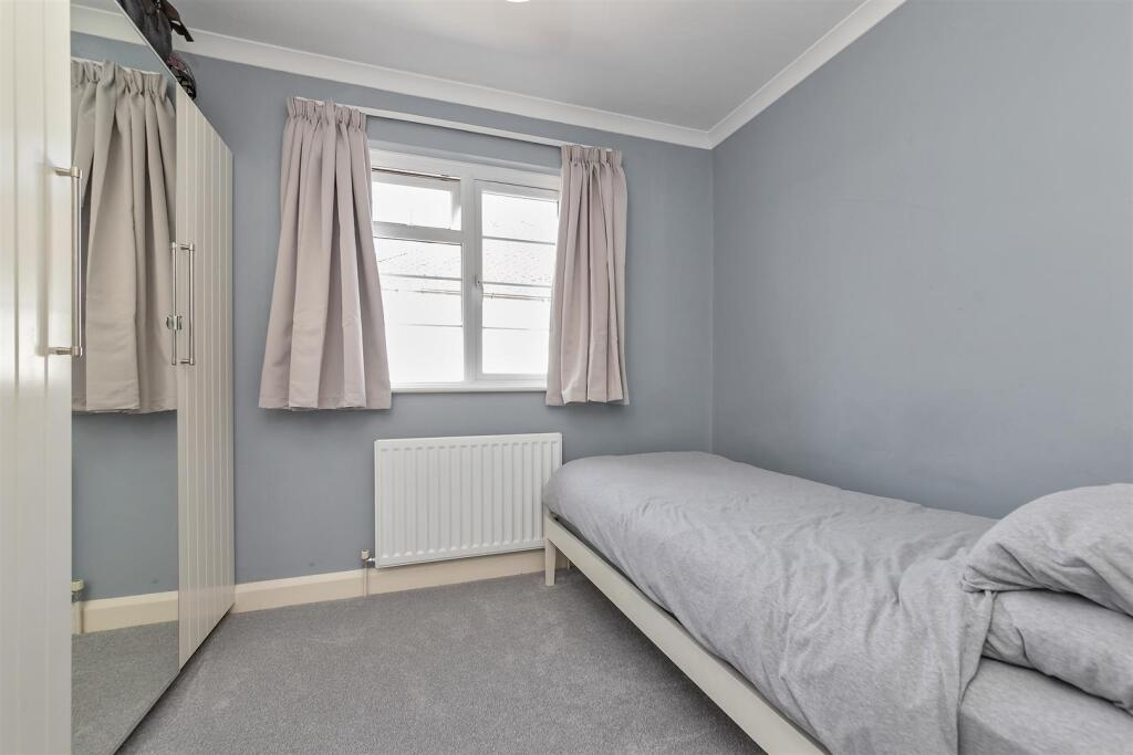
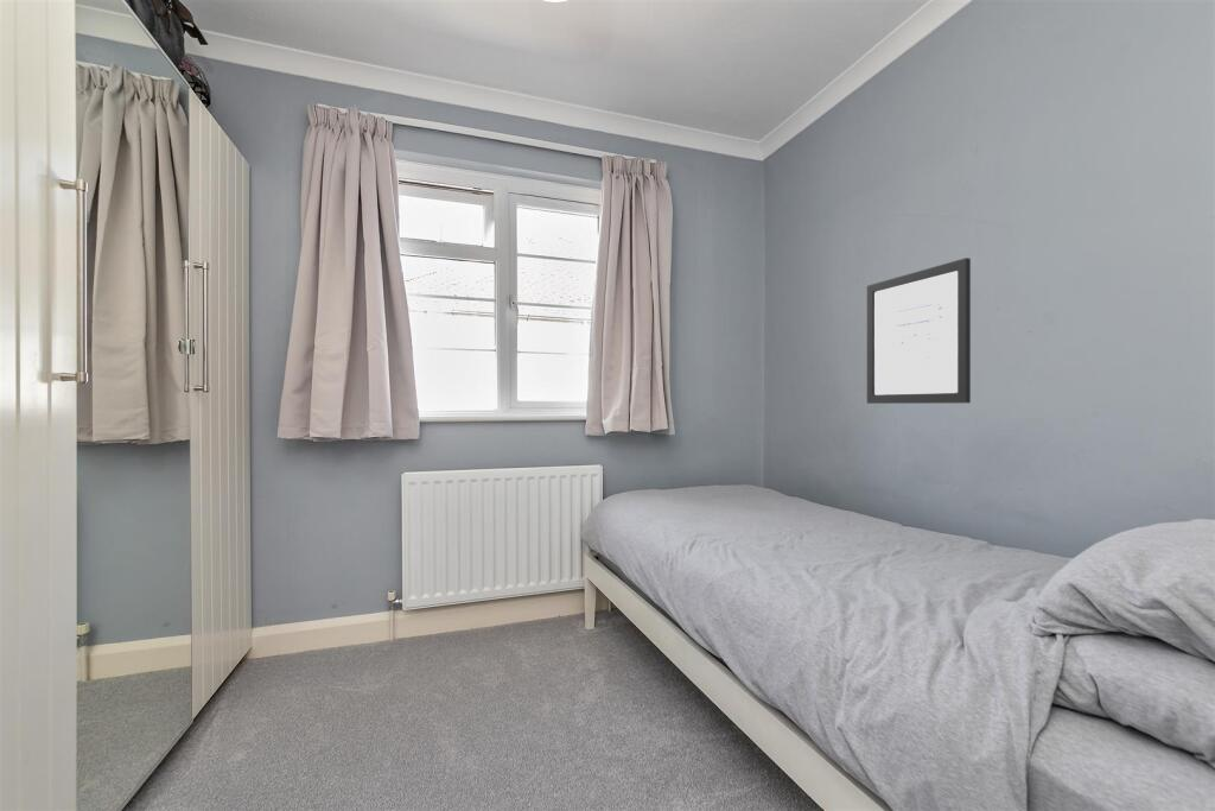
+ wall art (912, 337)
